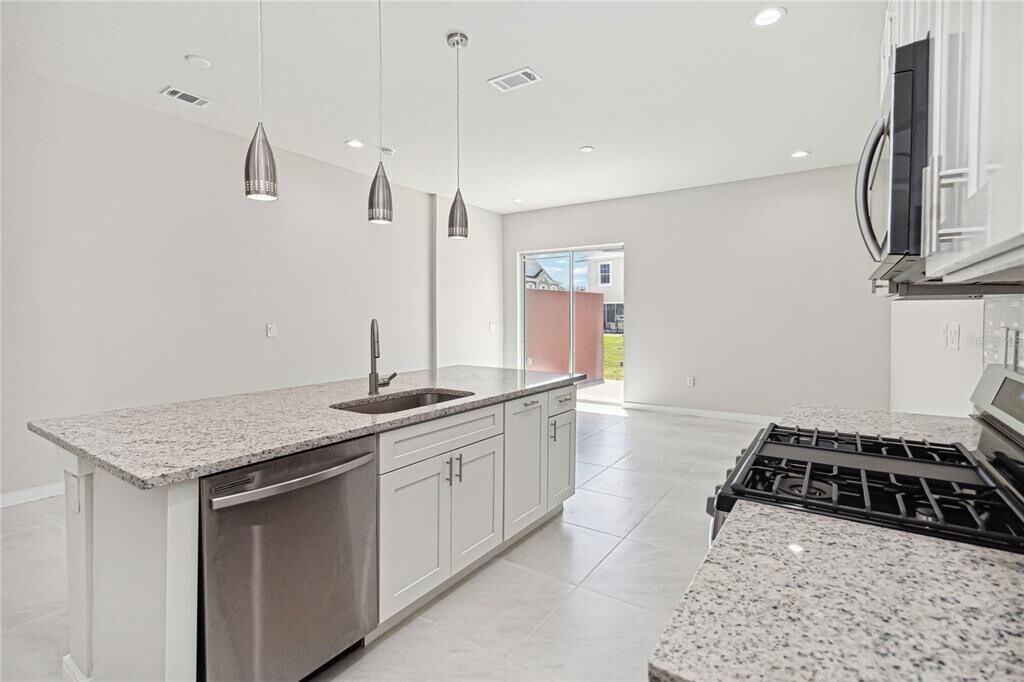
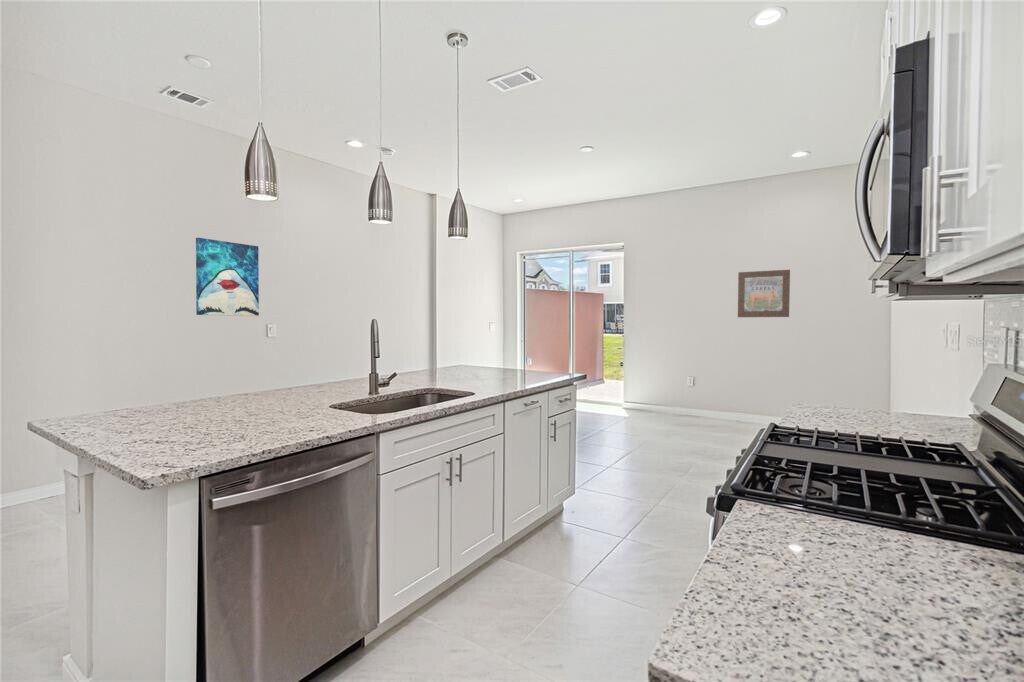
+ wall art (228, 279)
+ wall art (763, 294)
